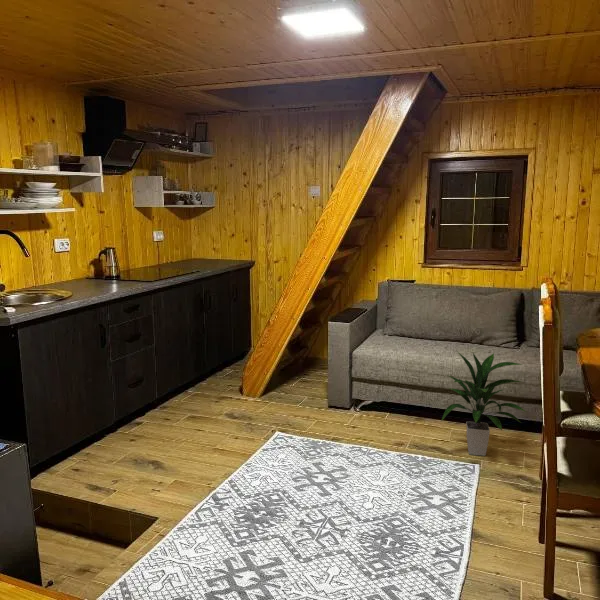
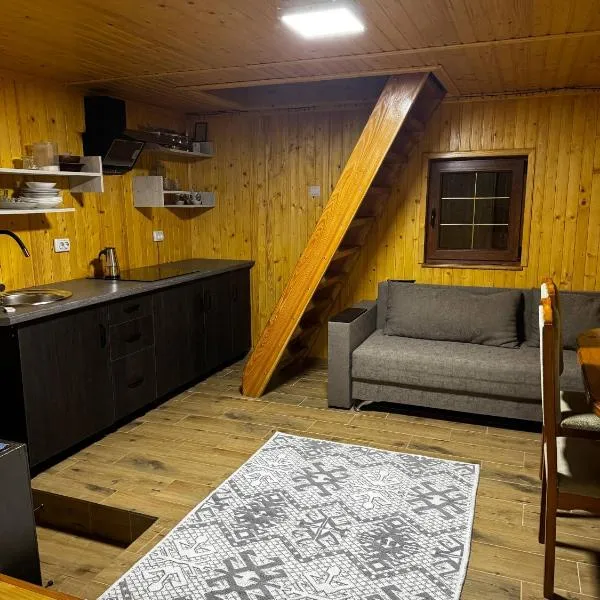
- indoor plant (480, 401)
